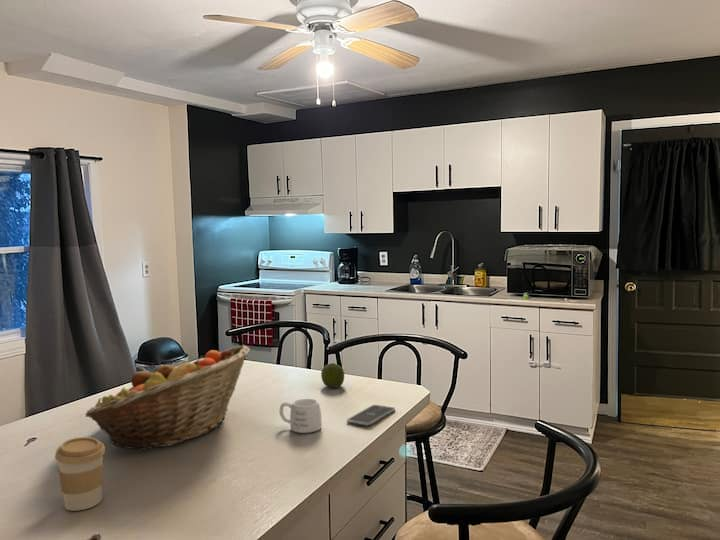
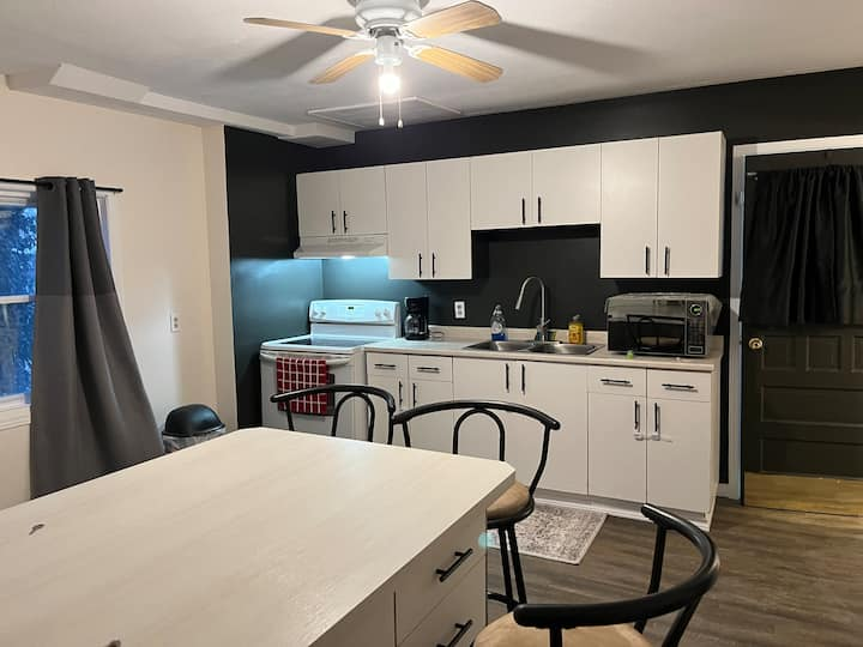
- smartphone (371, 414)
- fruit basket (175, 390)
- mug (300, 415)
- apple (333, 374)
- coffee cup (81, 472)
